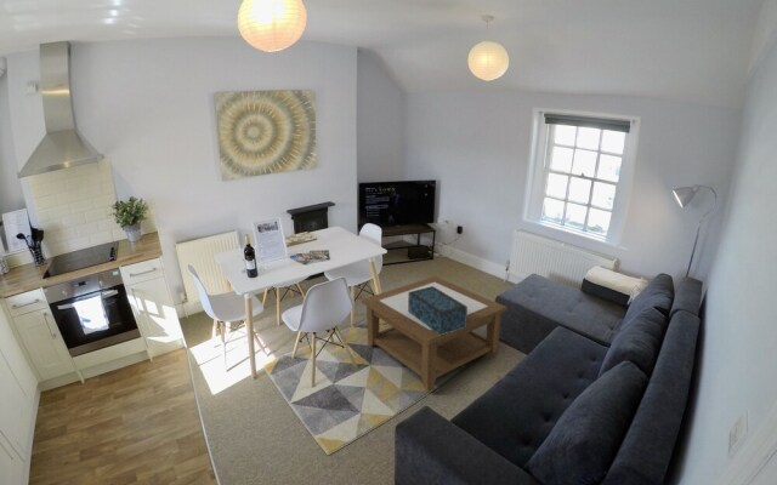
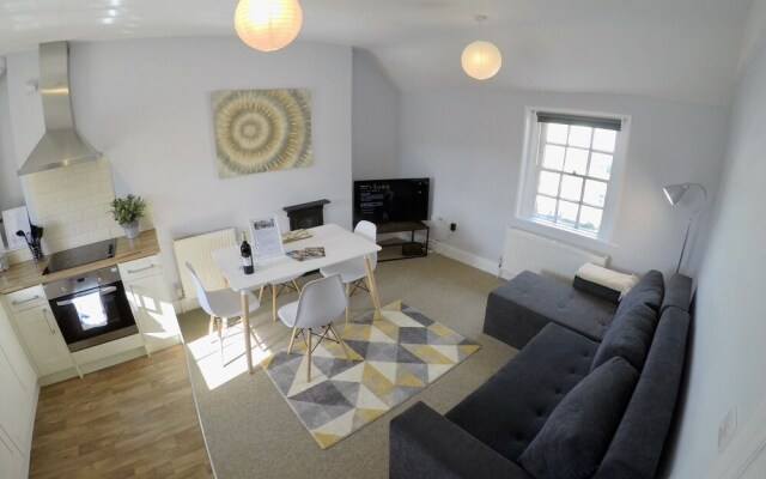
- coffee table (430, 327)
- decorative box (437, 308)
